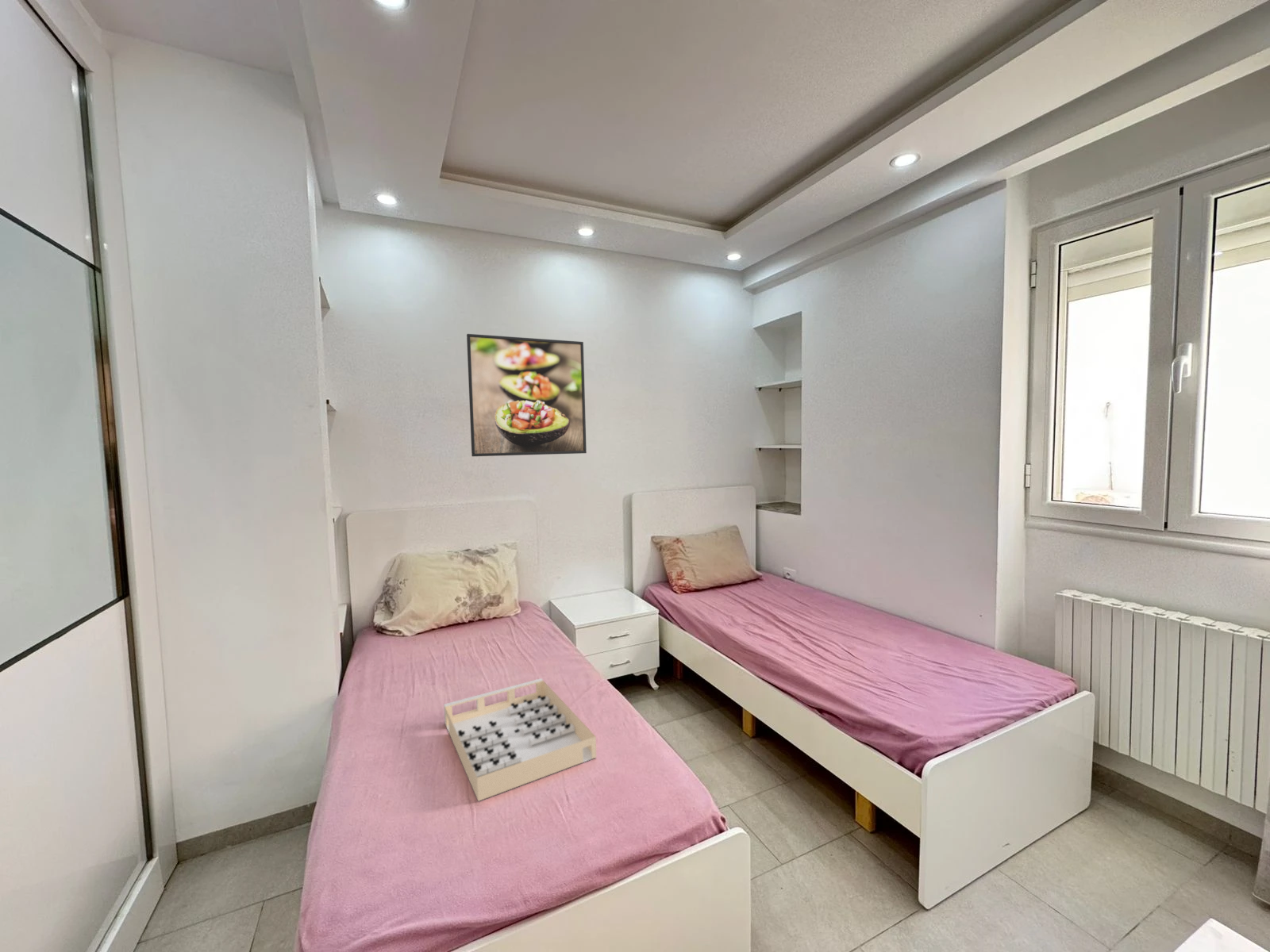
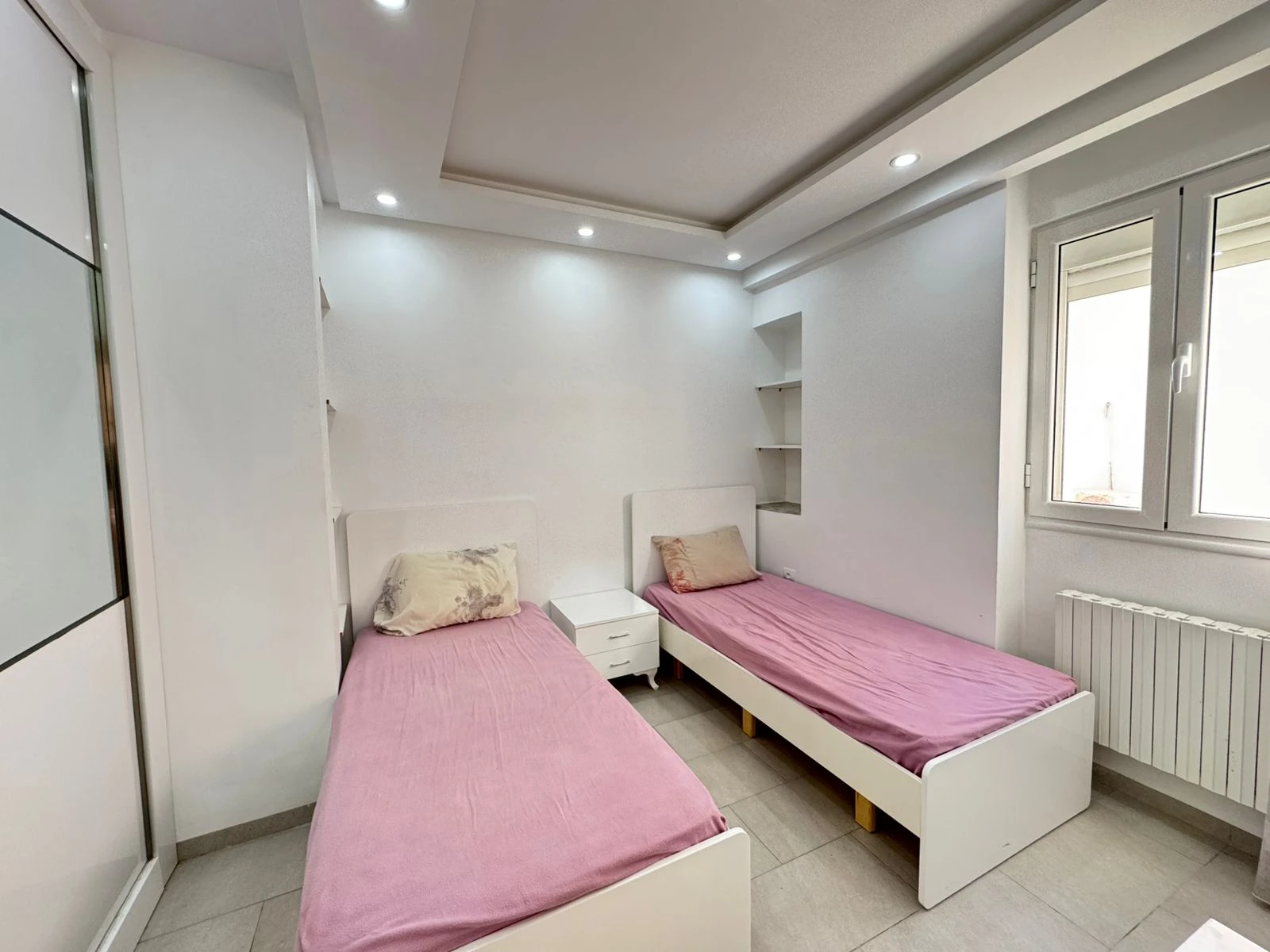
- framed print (529, 397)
- tray (515, 728)
